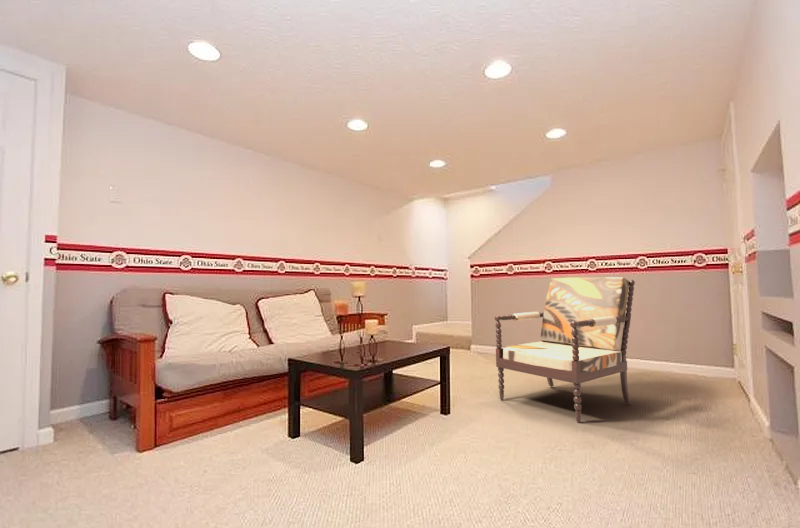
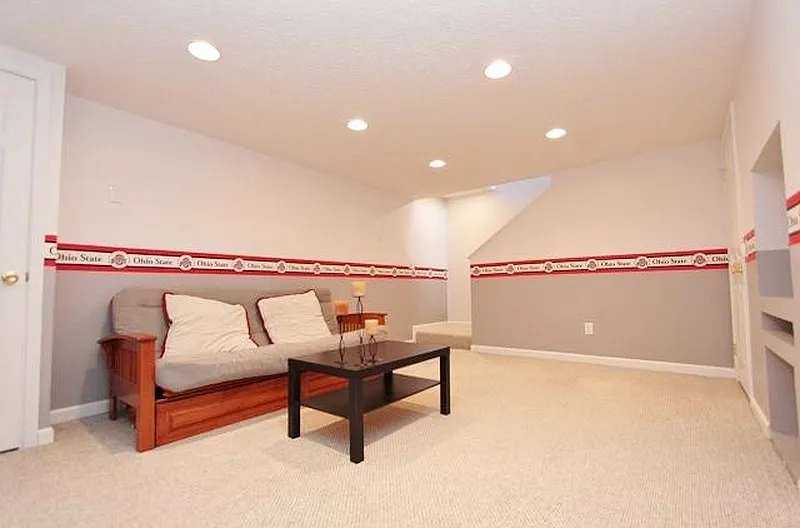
- armchair (565, 338)
